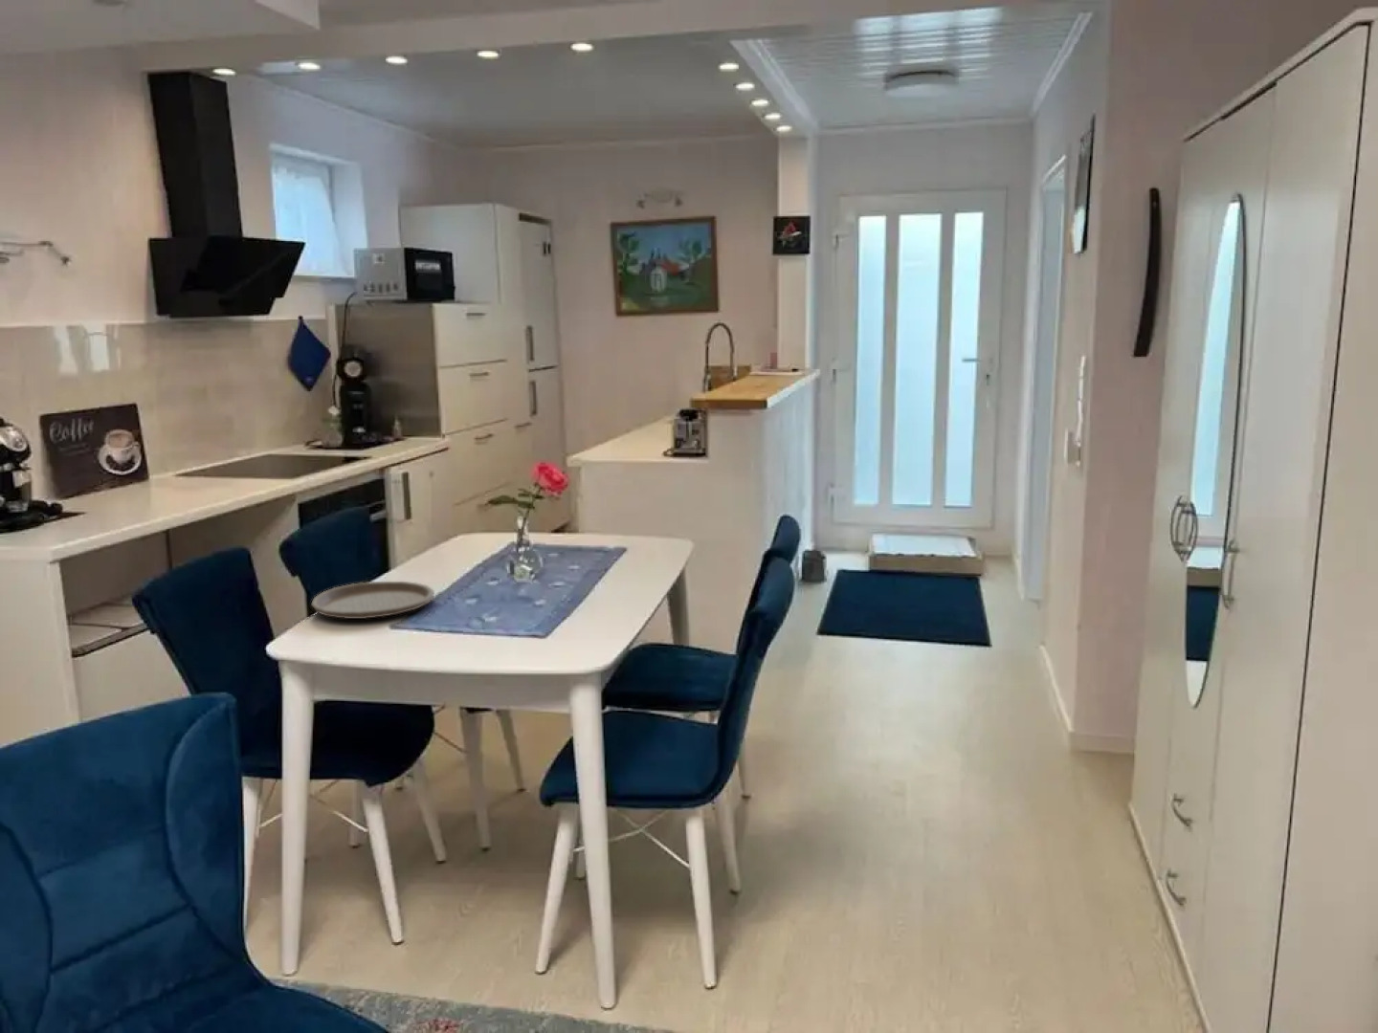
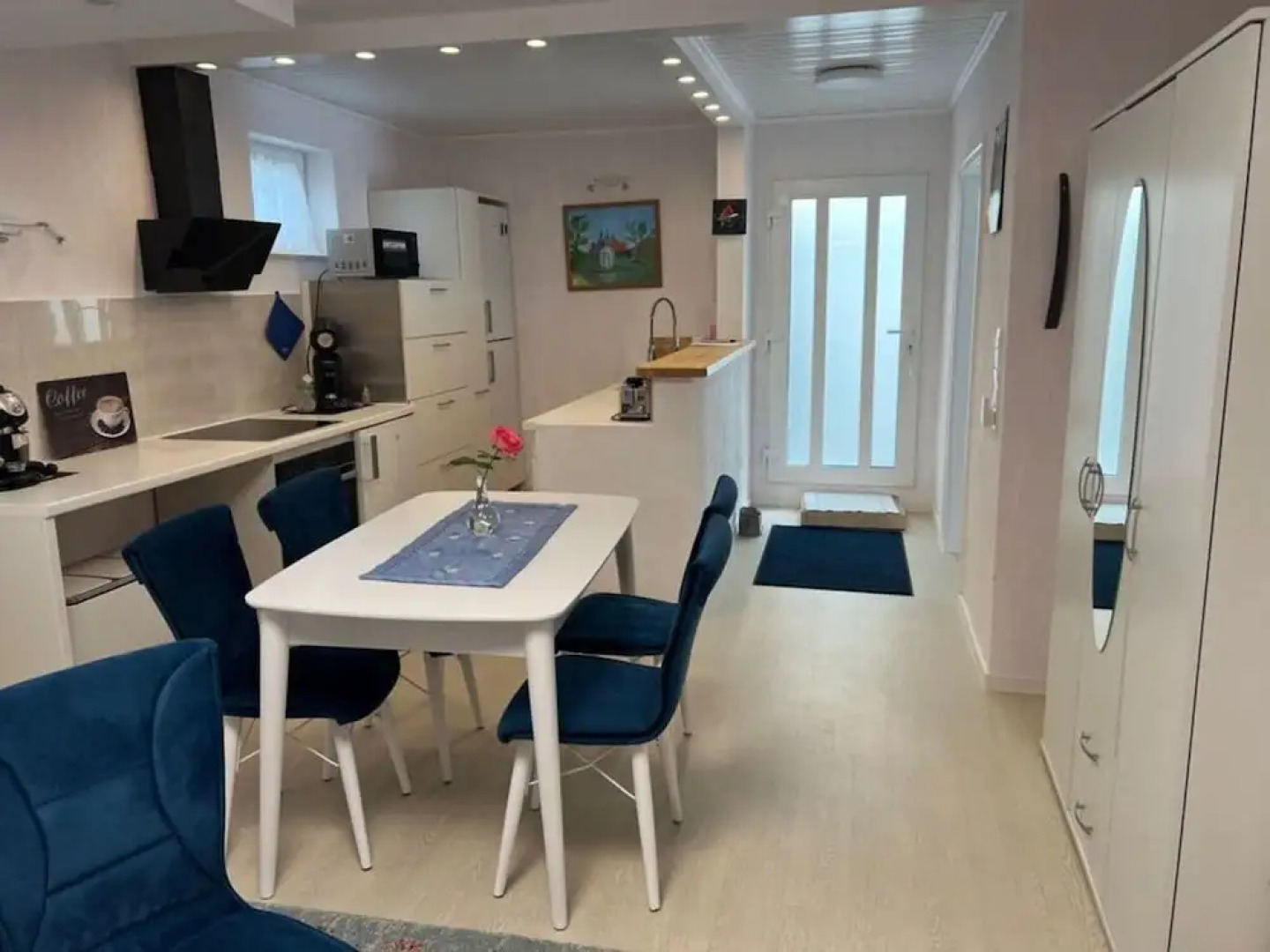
- plate (373, 600)
